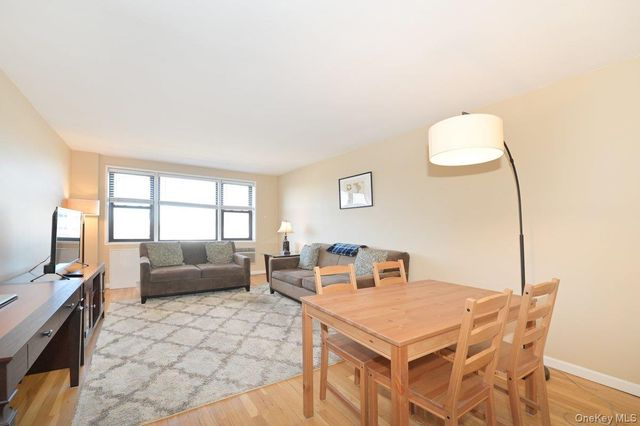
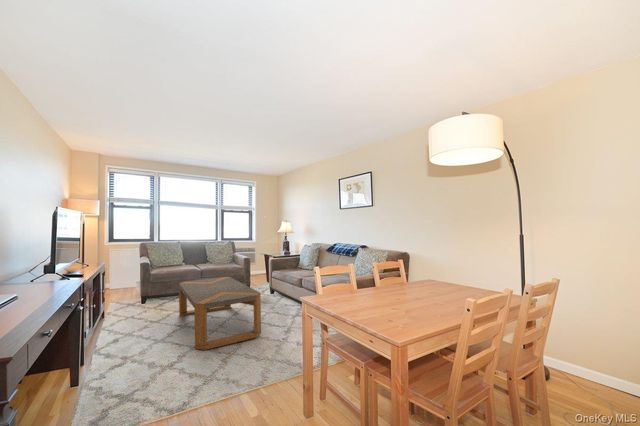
+ coffee table (216, 305)
